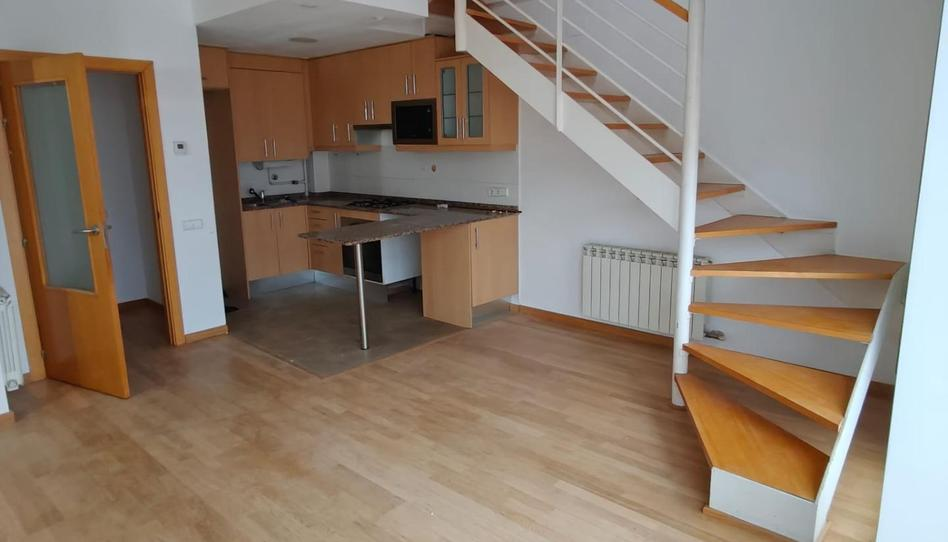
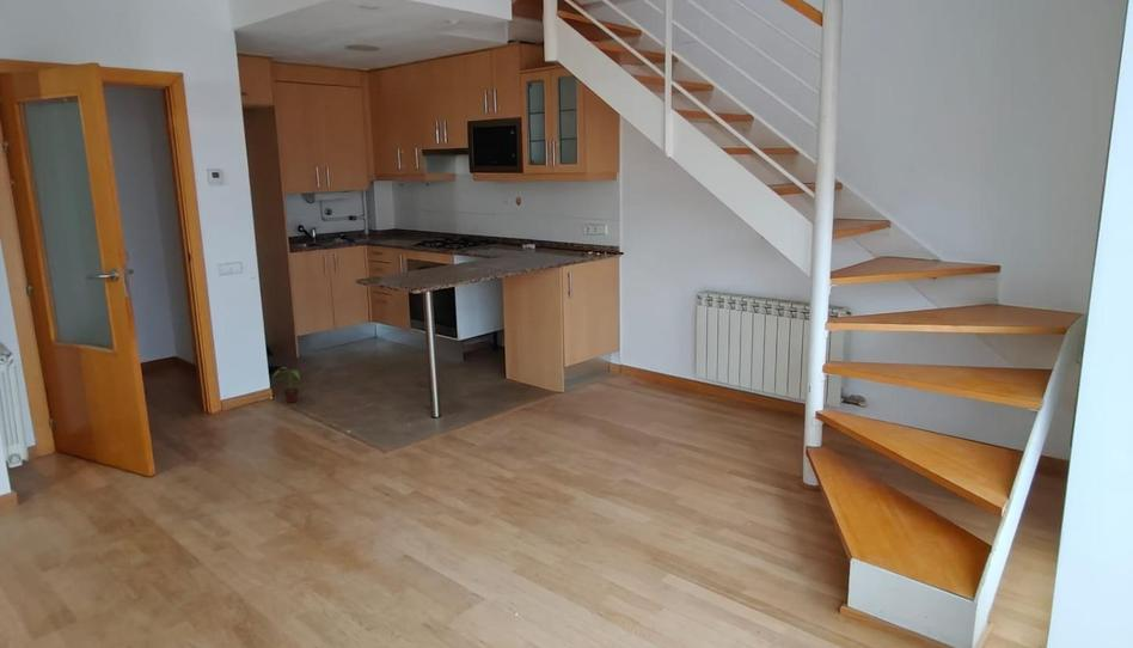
+ potted plant (289, 385)
